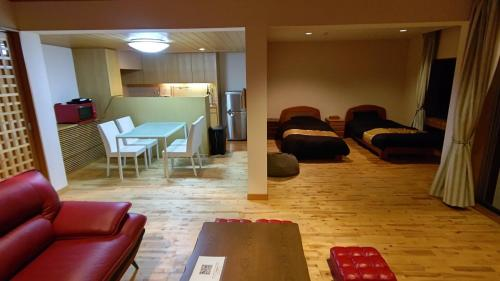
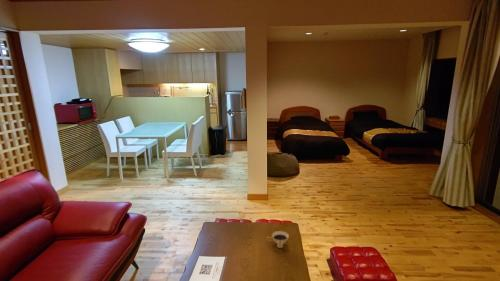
+ teacup (277, 240)
